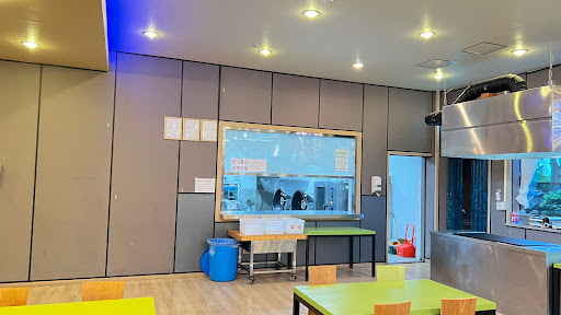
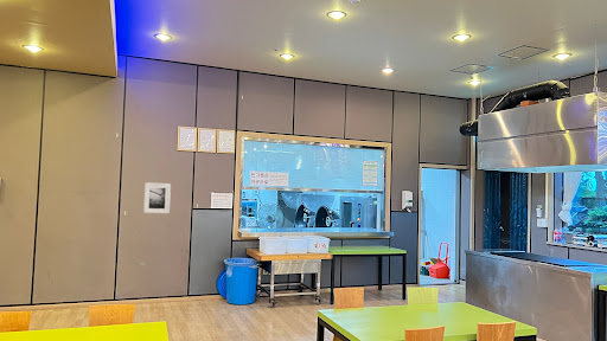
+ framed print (156, 198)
